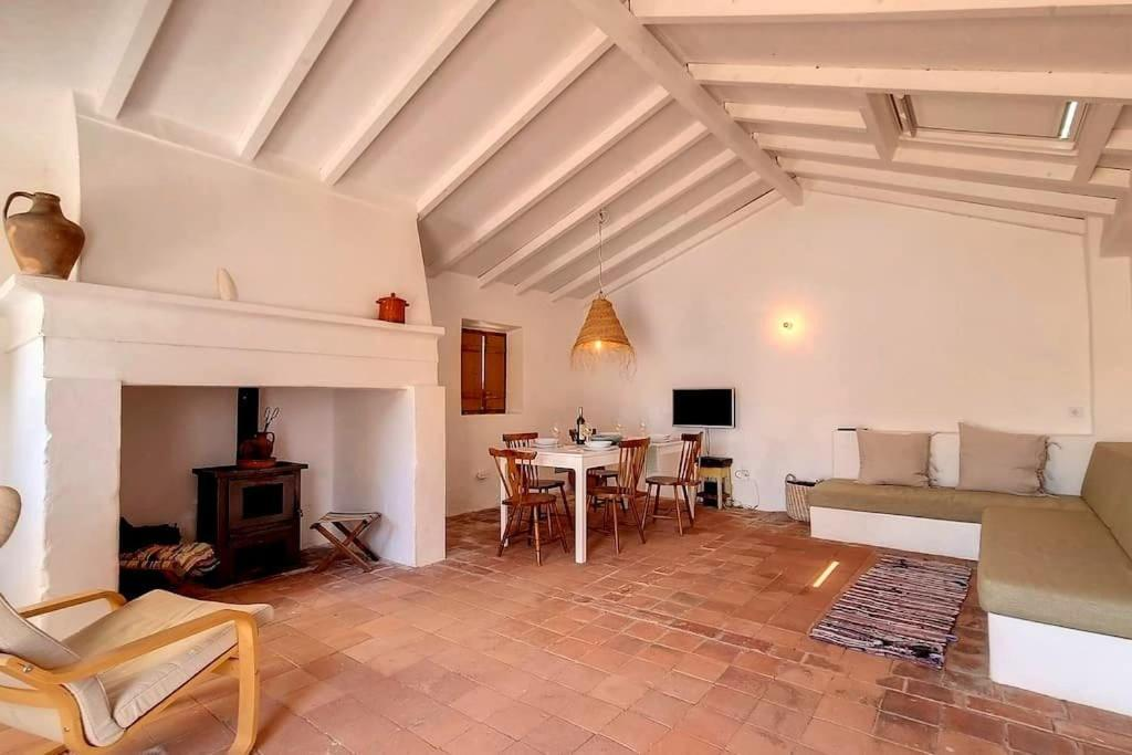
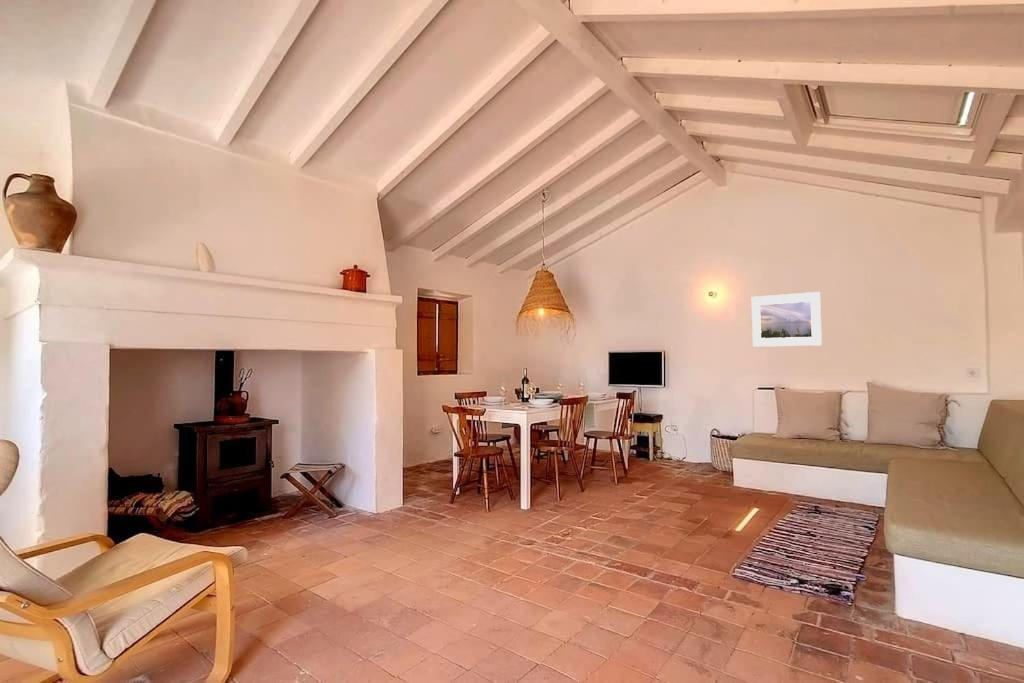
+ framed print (785, 320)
